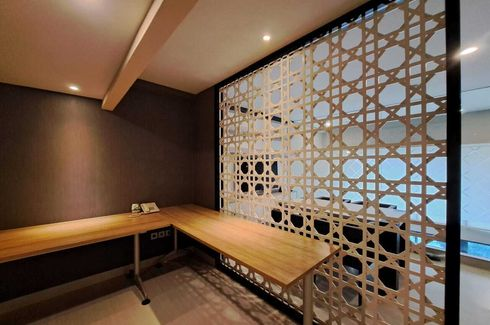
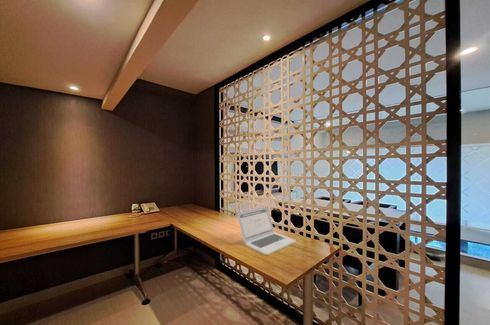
+ laptop (266, 227)
